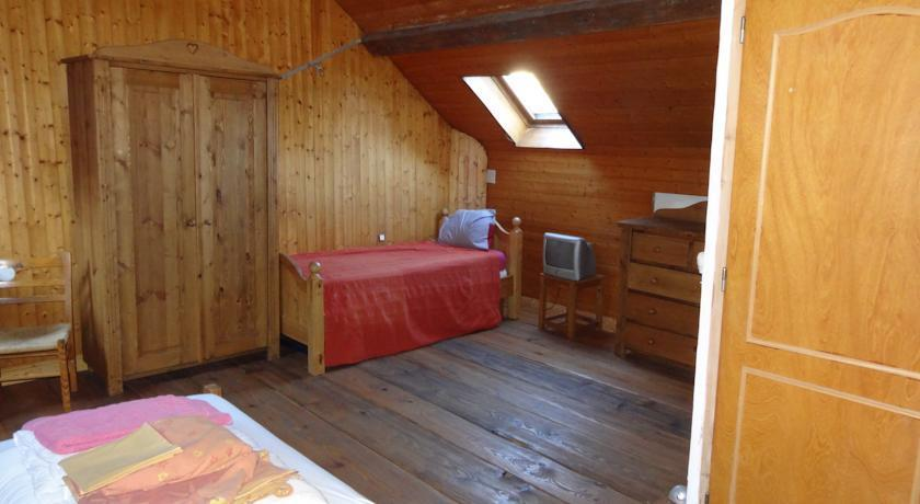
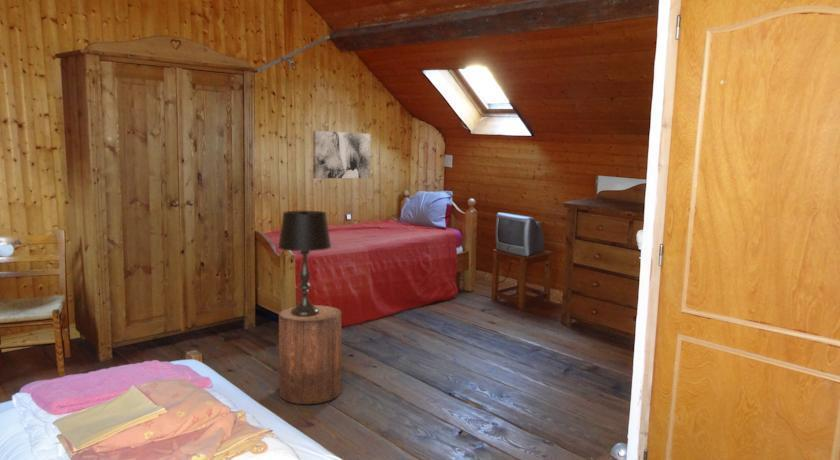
+ table lamp (304, 263)
+ wall art (342, 155)
+ stool (310, 352)
